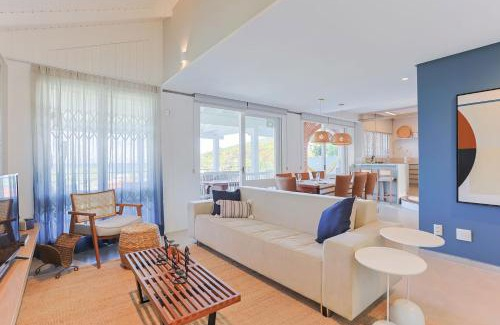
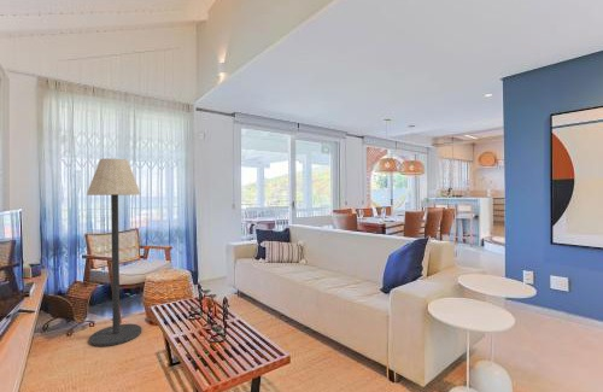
+ floor lamp (115, 247)
